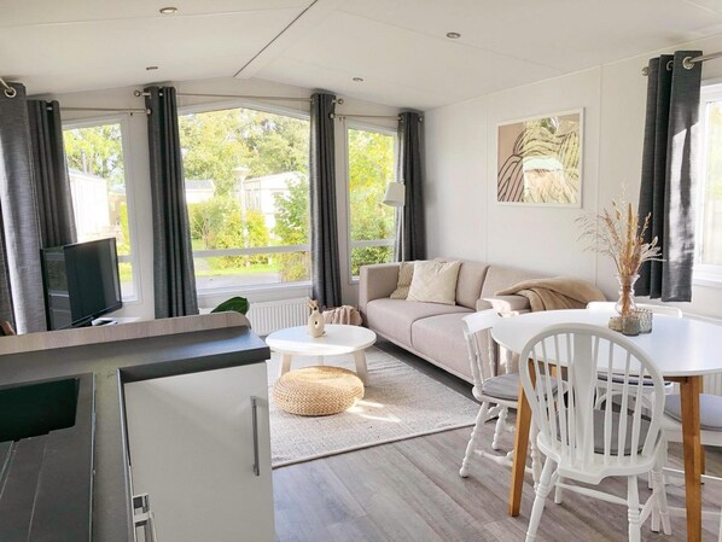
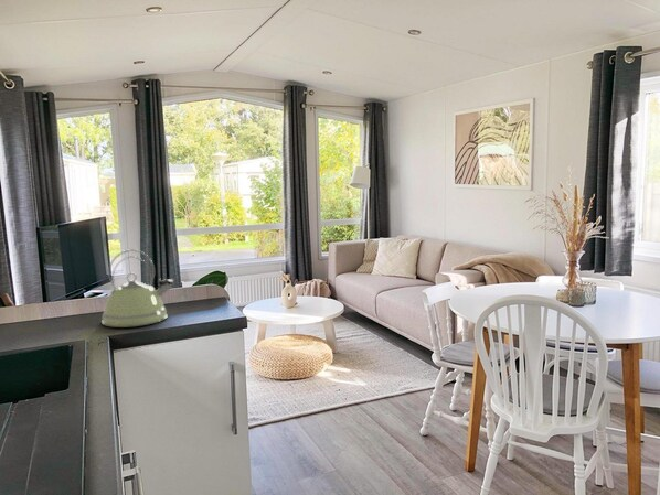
+ kettle (137, 283)
